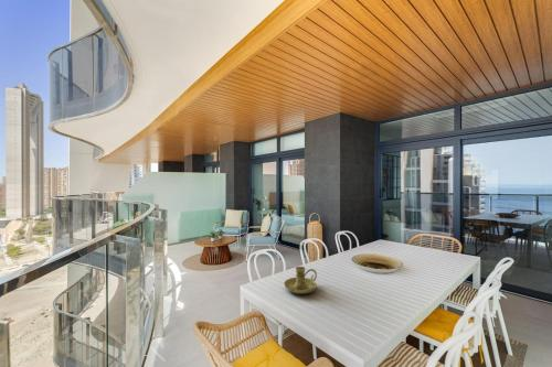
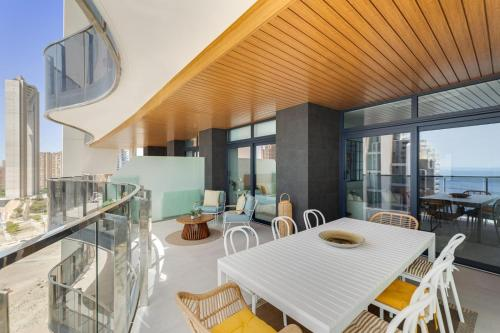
- candle holder (302, 278)
